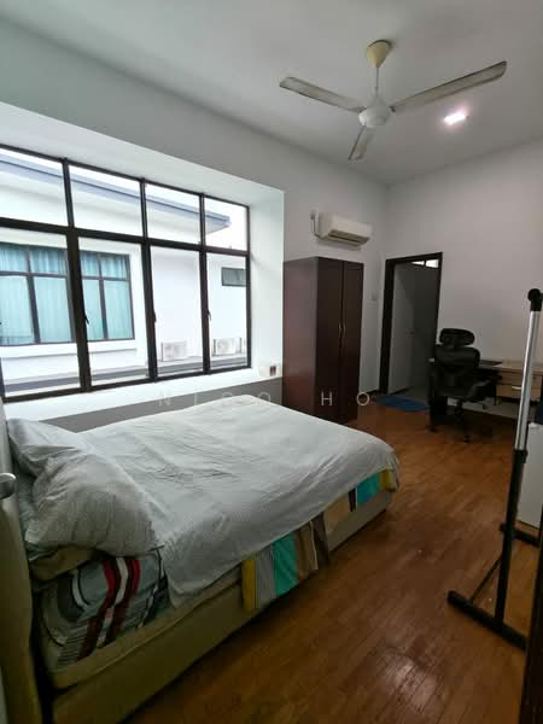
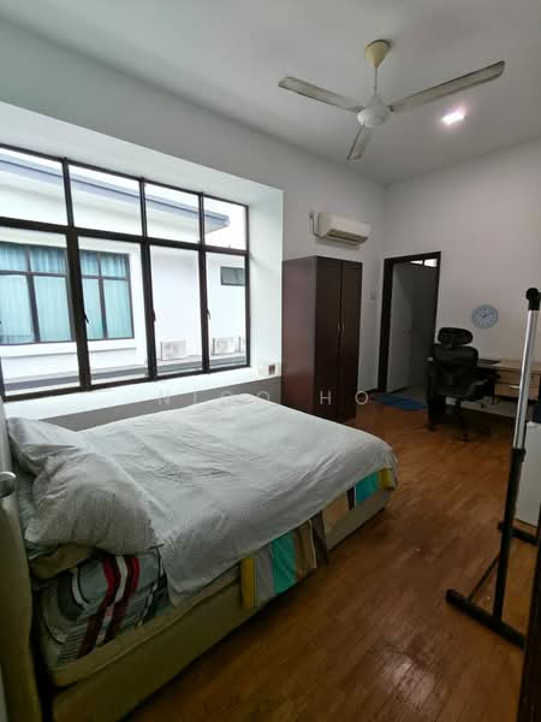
+ wall clock (483, 316)
